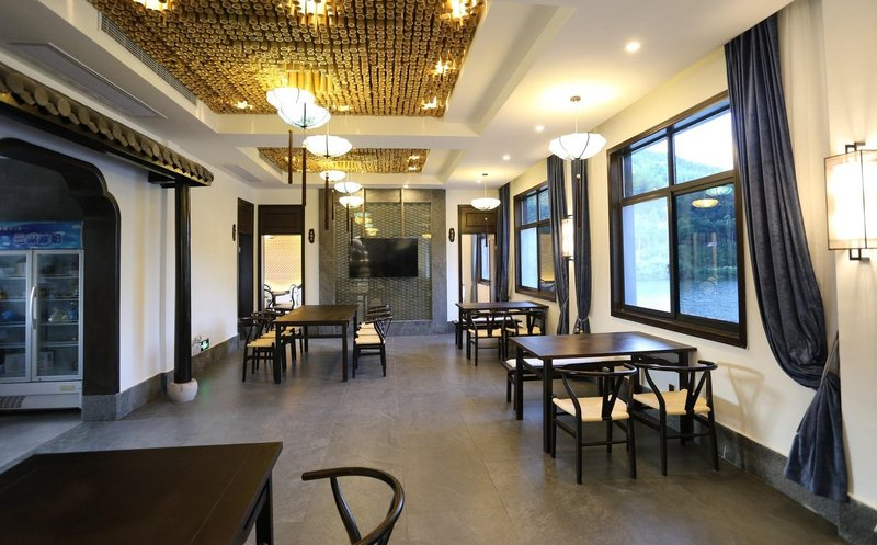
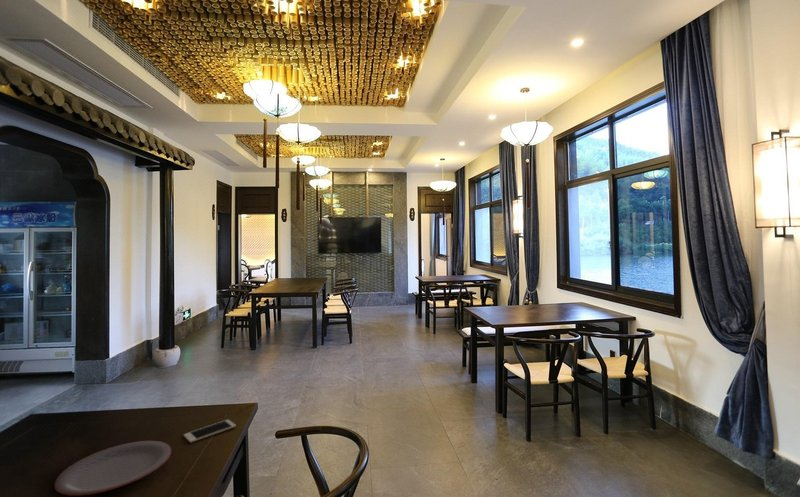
+ plate (117, 467)
+ cell phone (210, 430)
